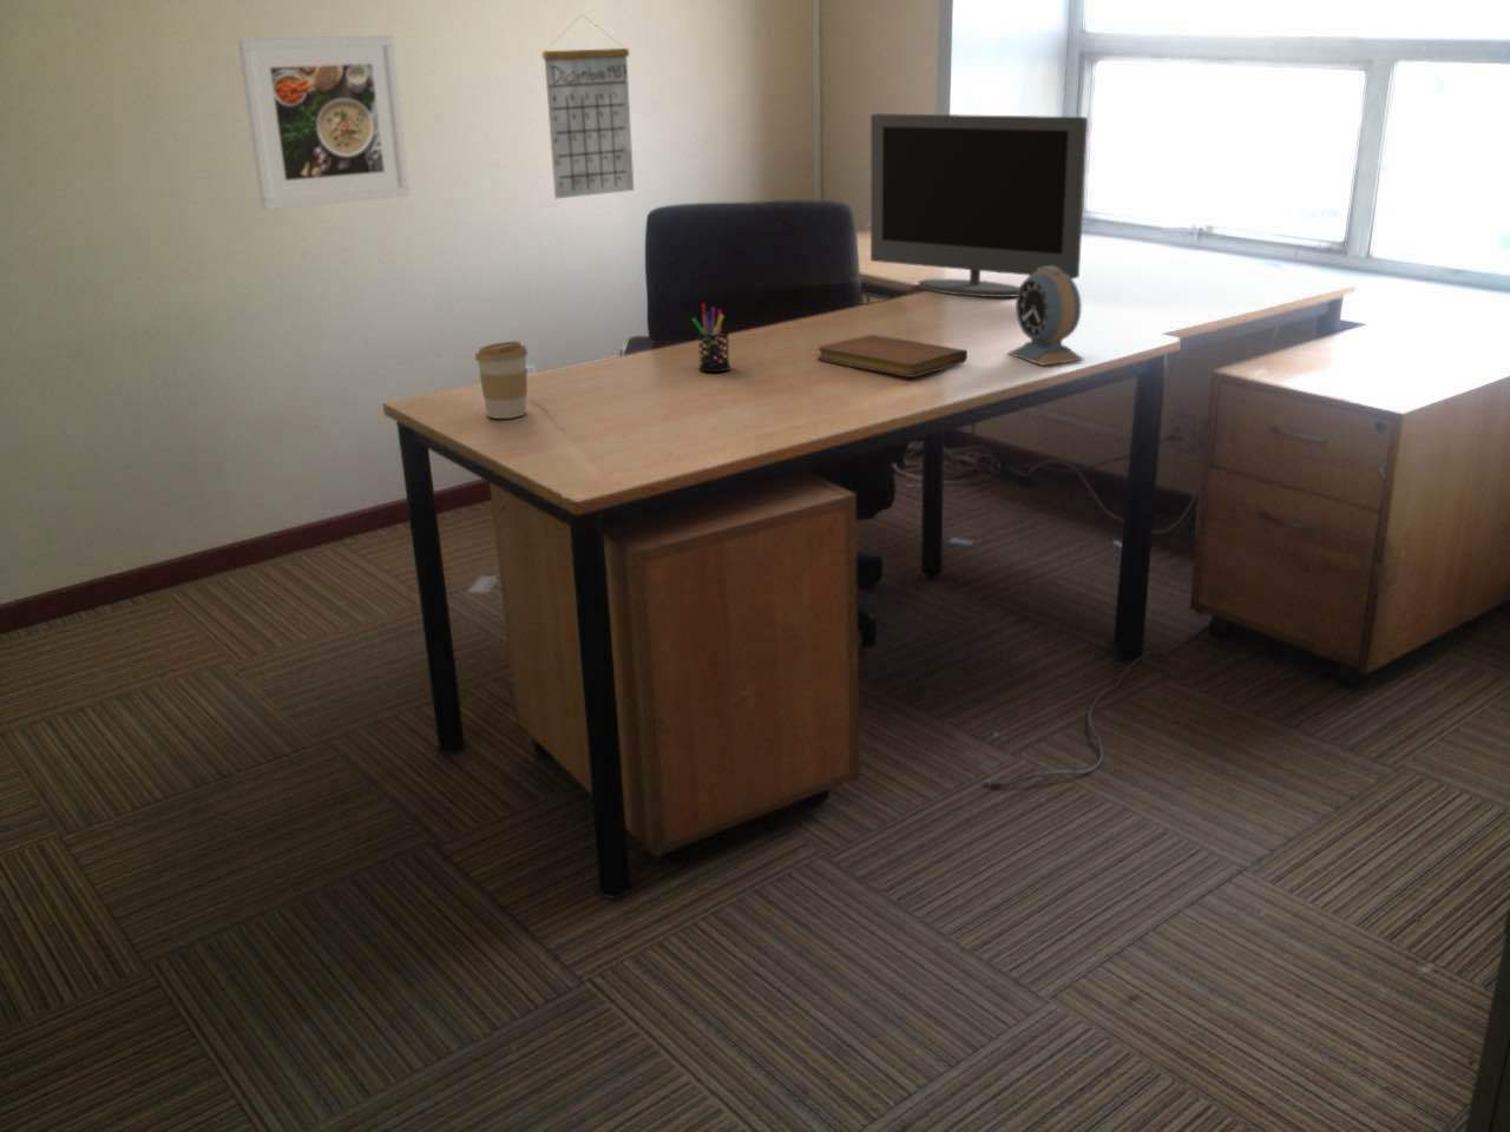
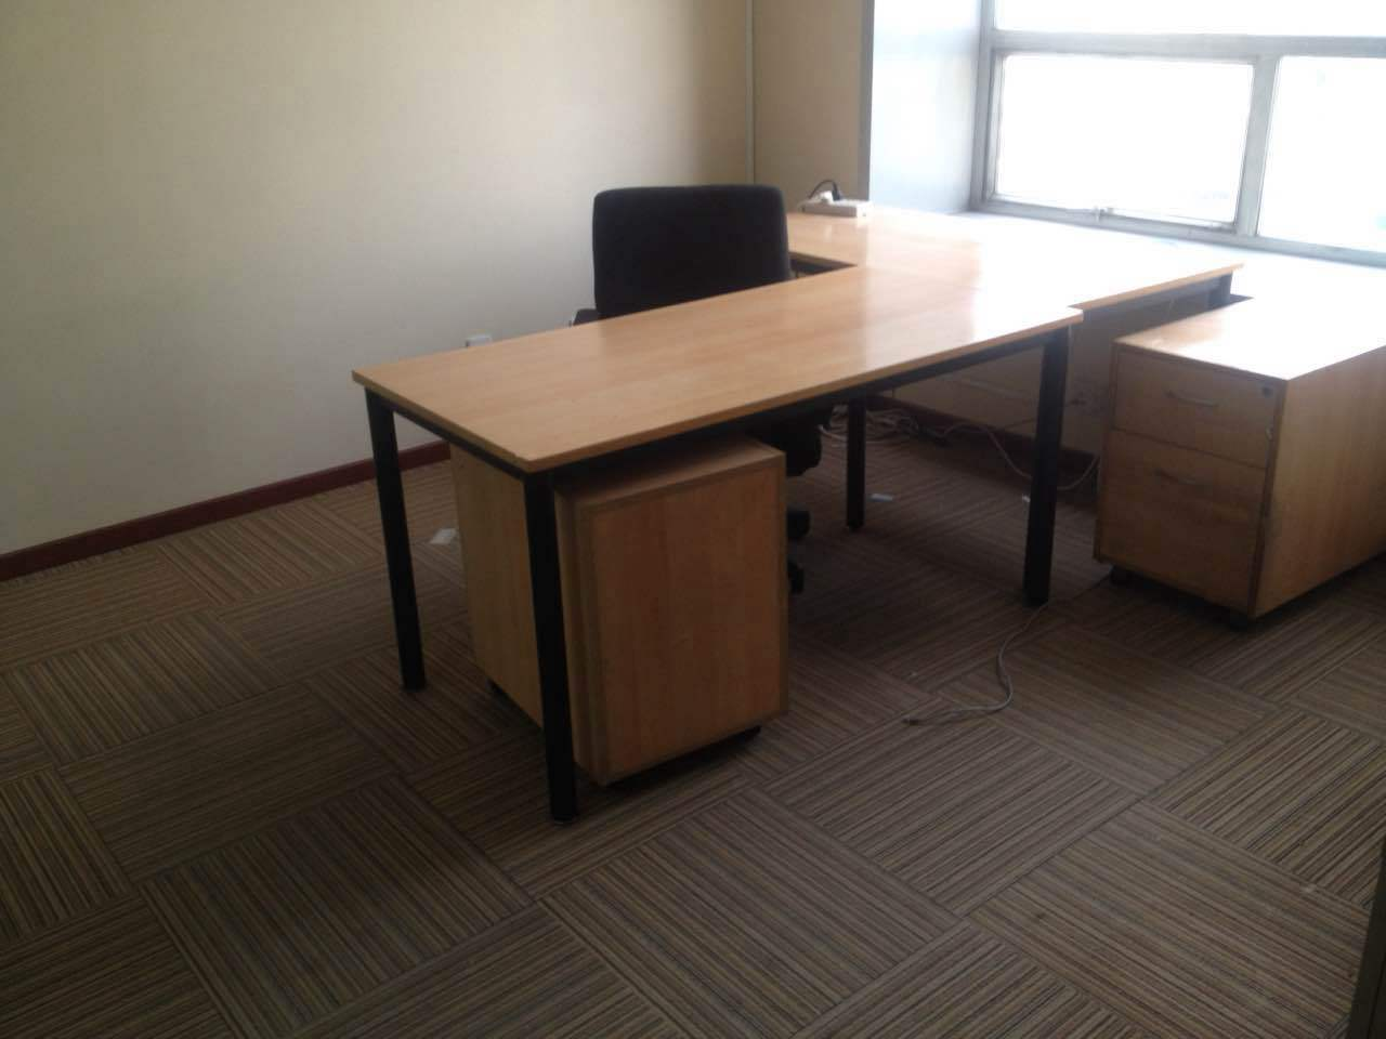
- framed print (328, 121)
- coffee cup (503, 378)
- pen holder (709, 338)
- monitor (973, 205)
- alarm clock (1047, 312)
- calendar (589, 106)
- notebook (891, 354)
